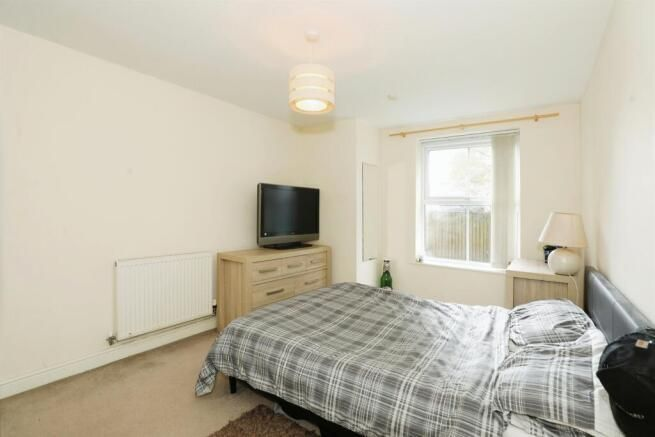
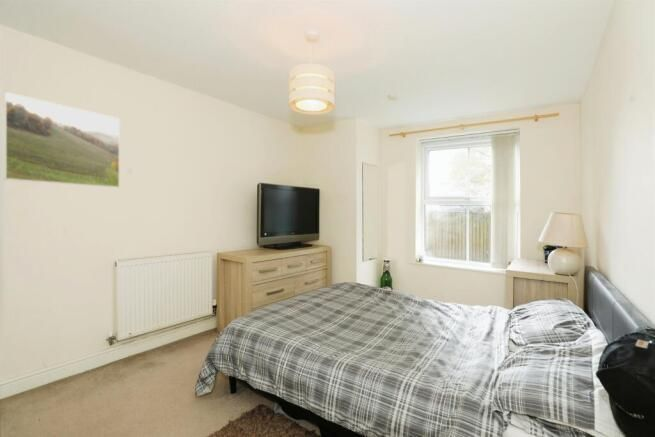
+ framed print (68, 145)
